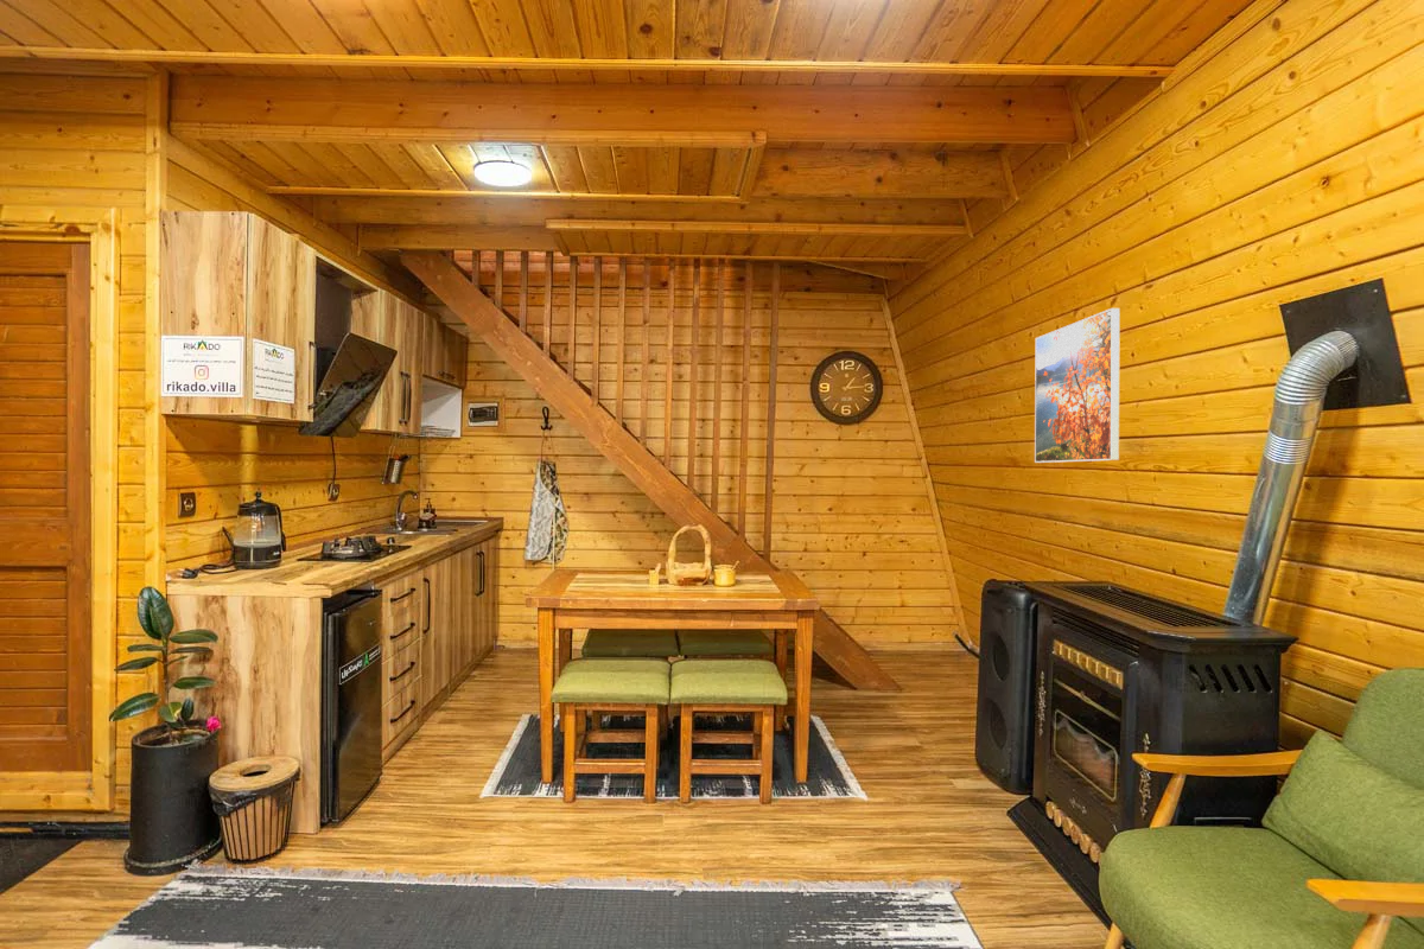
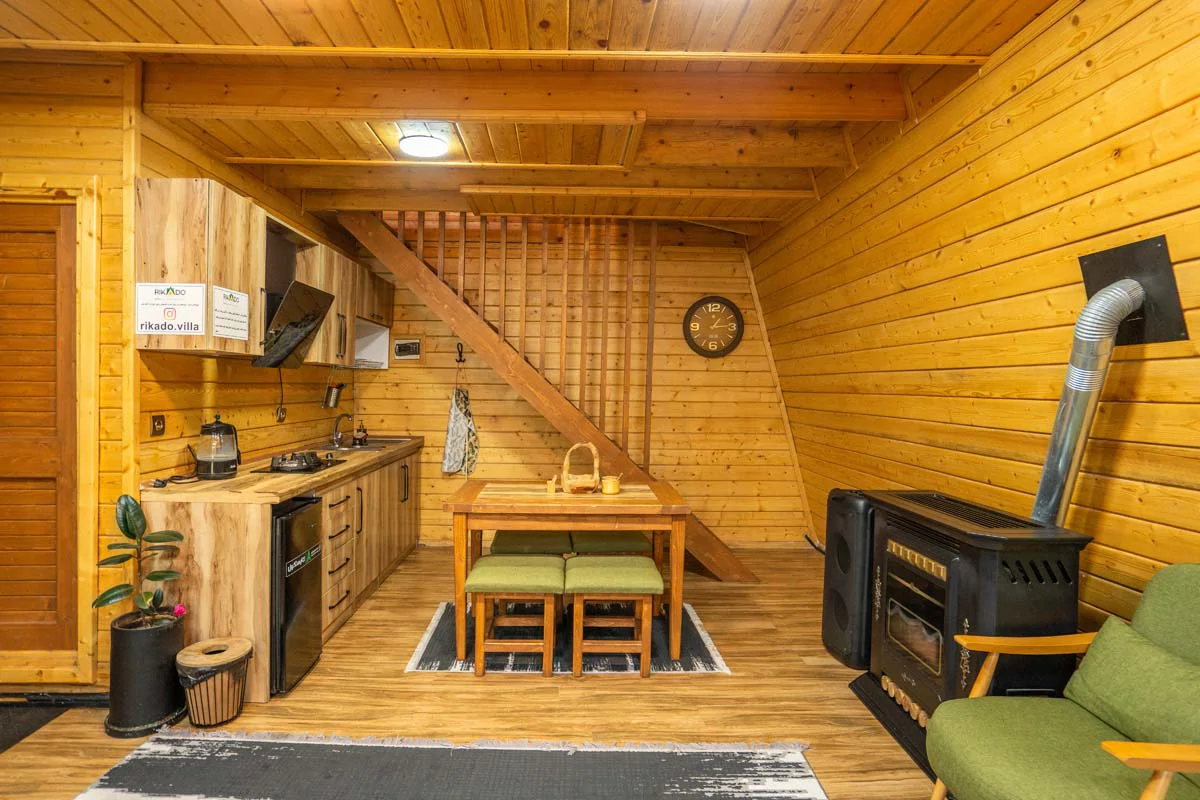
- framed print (1073, 393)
